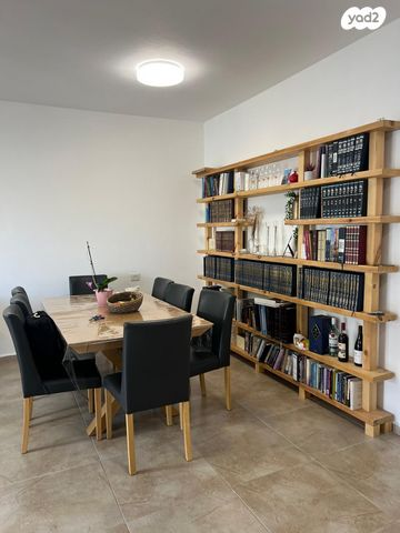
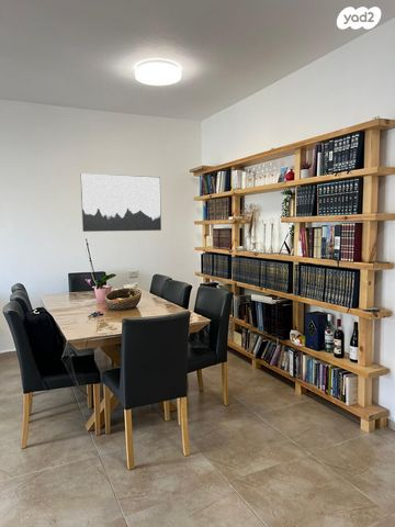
+ wall art (123, 203)
